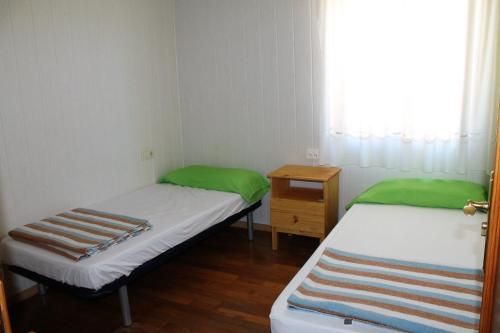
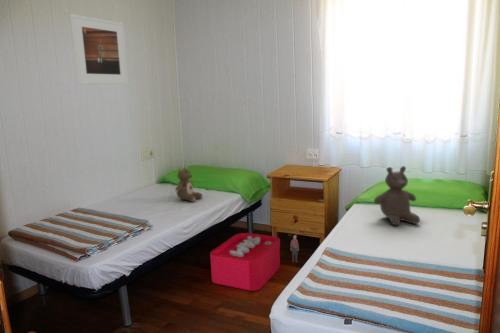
+ teddy bear (399, 194)
+ storage bin (255, 257)
+ stuffed bear (188, 183)
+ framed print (101, 51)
